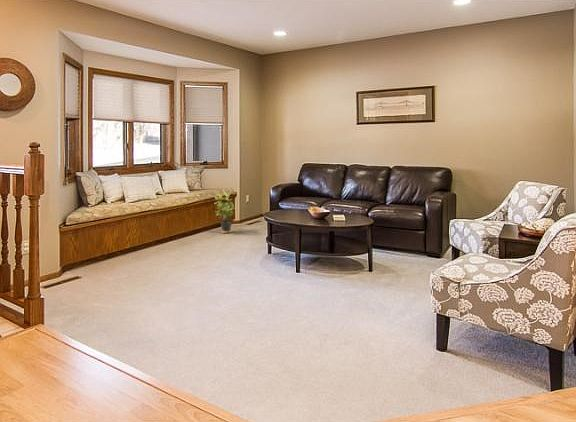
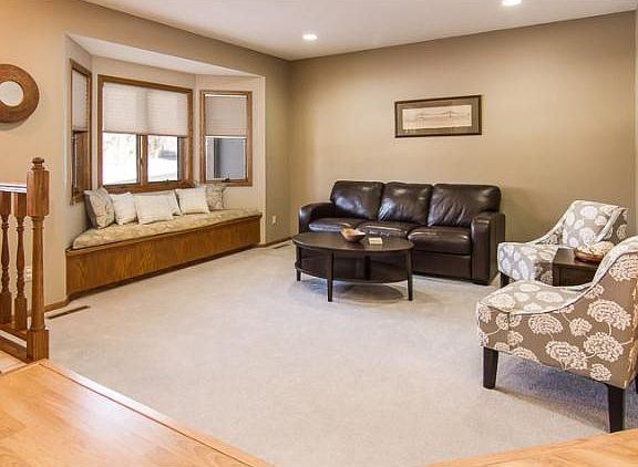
- potted plant (224, 211)
